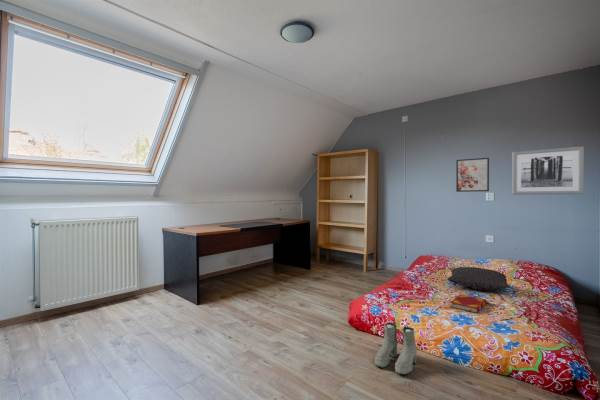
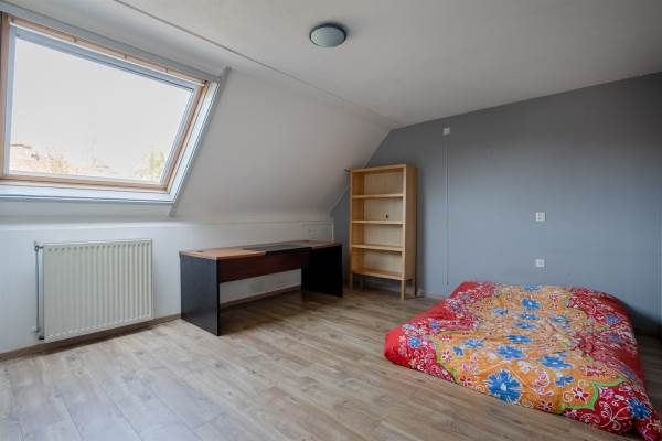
- hardback book (468, 303)
- pillow (477, 278)
- wall art (545, 171)
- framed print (472, 175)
- boots (396, 346)
